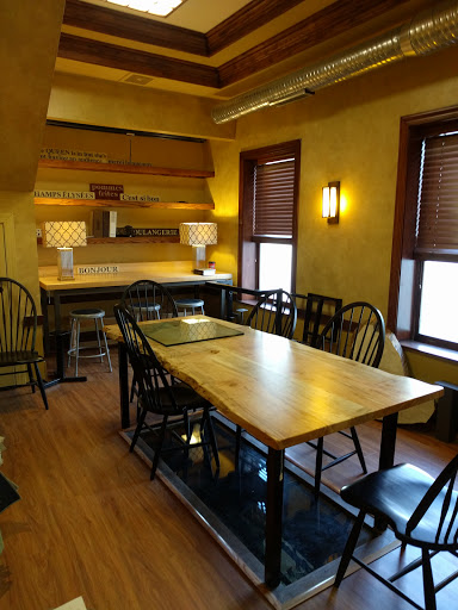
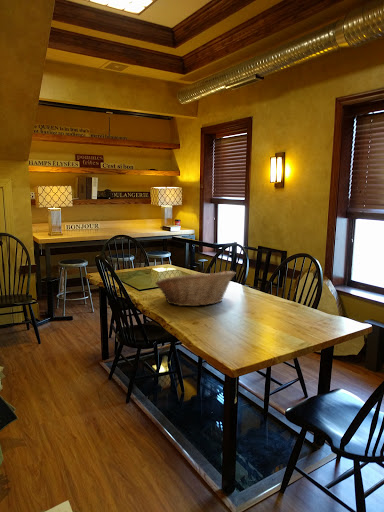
+ fruit basket (195, 284)
